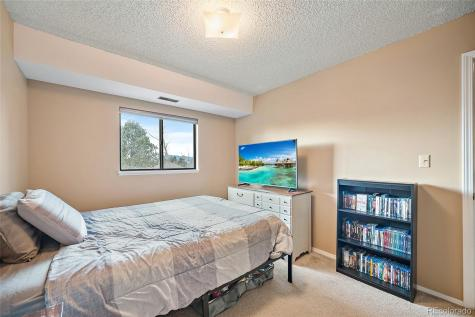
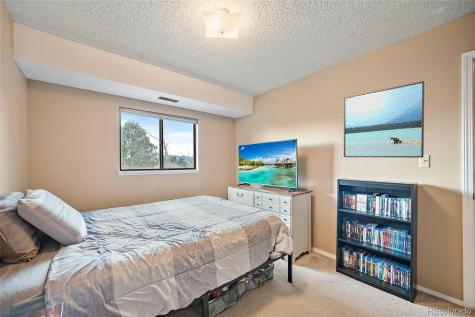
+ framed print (378, 124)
